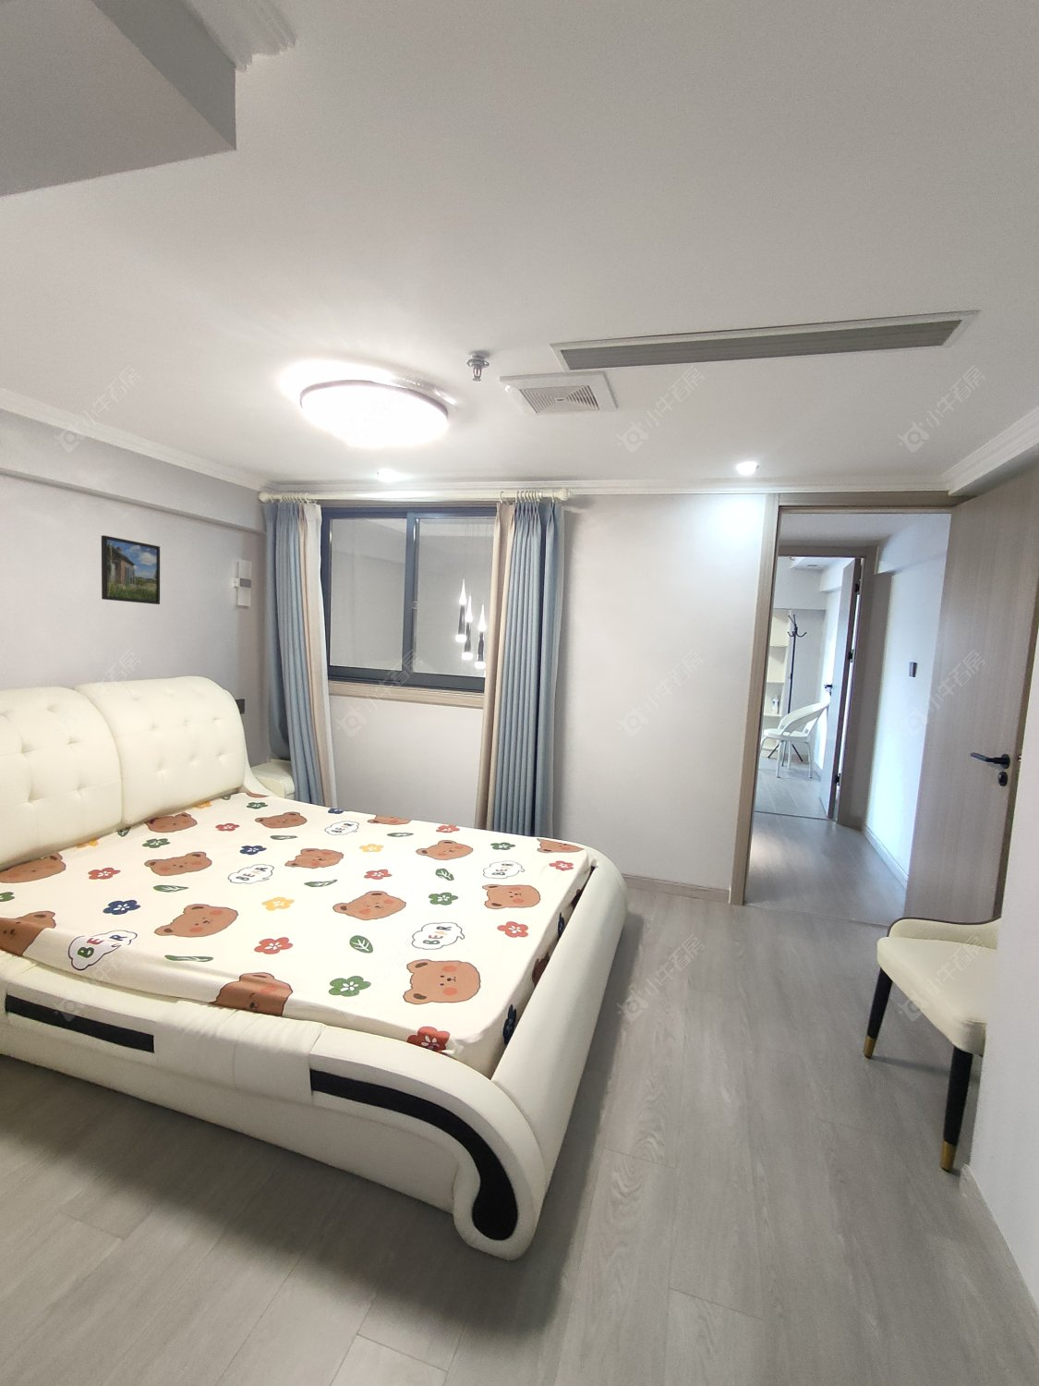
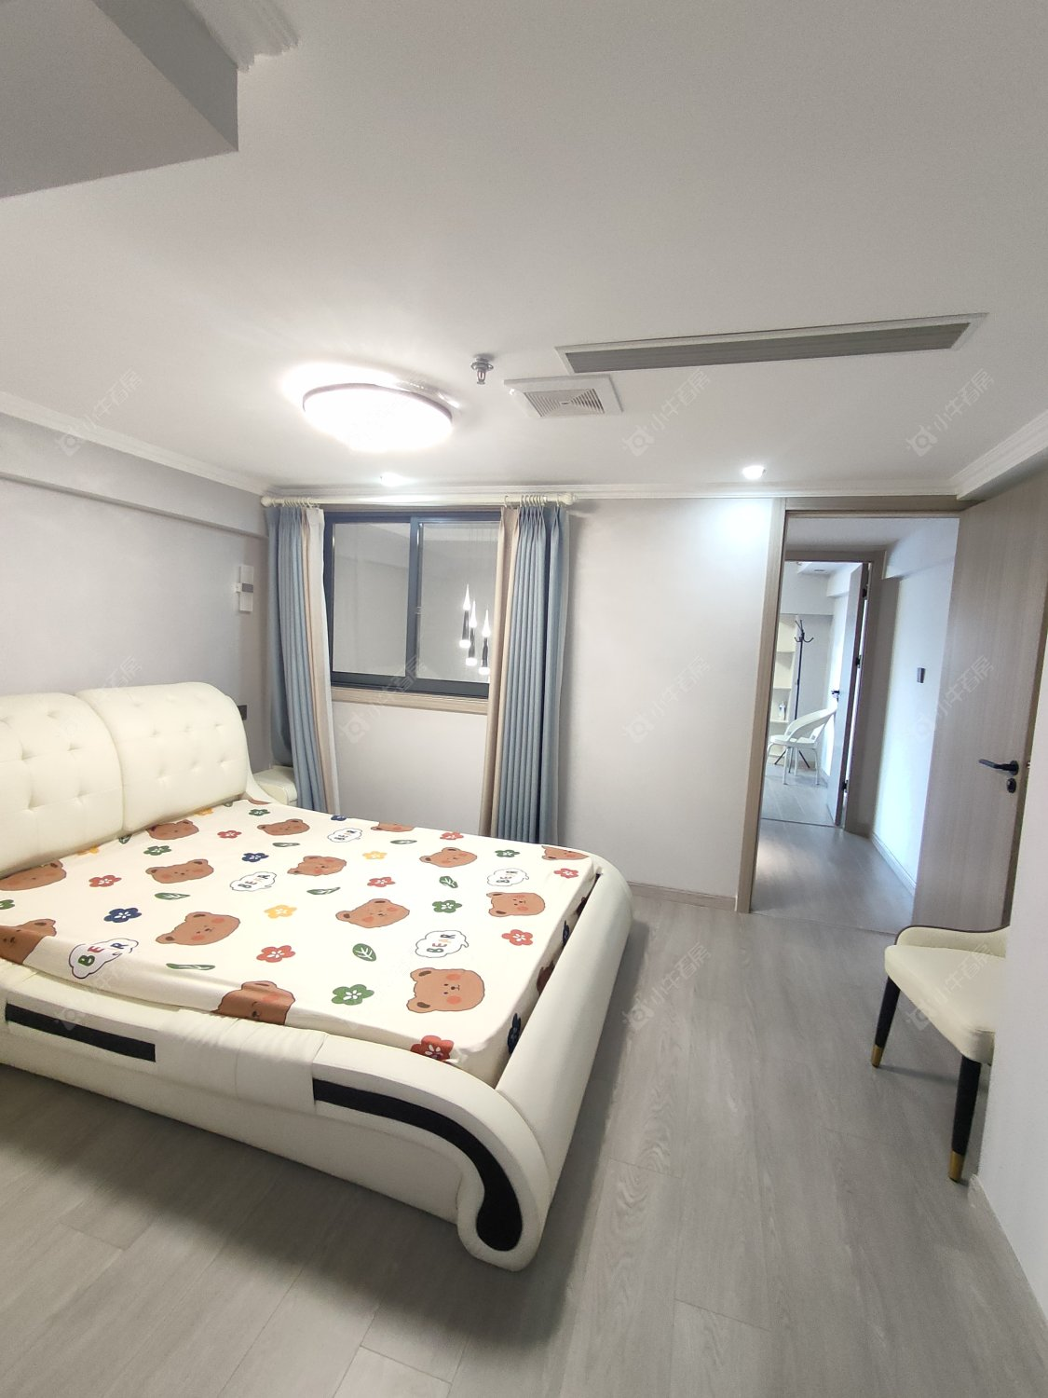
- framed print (132, 571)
